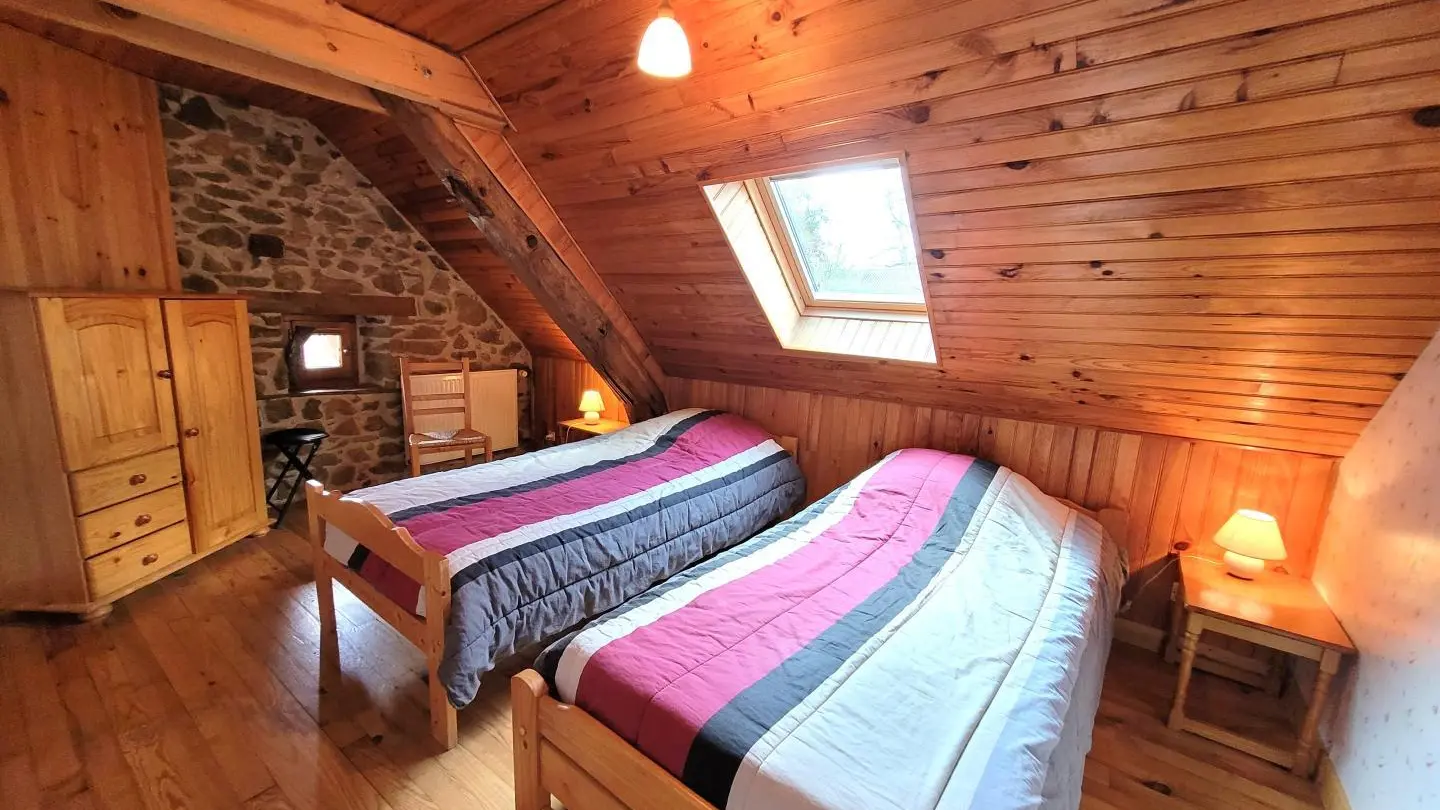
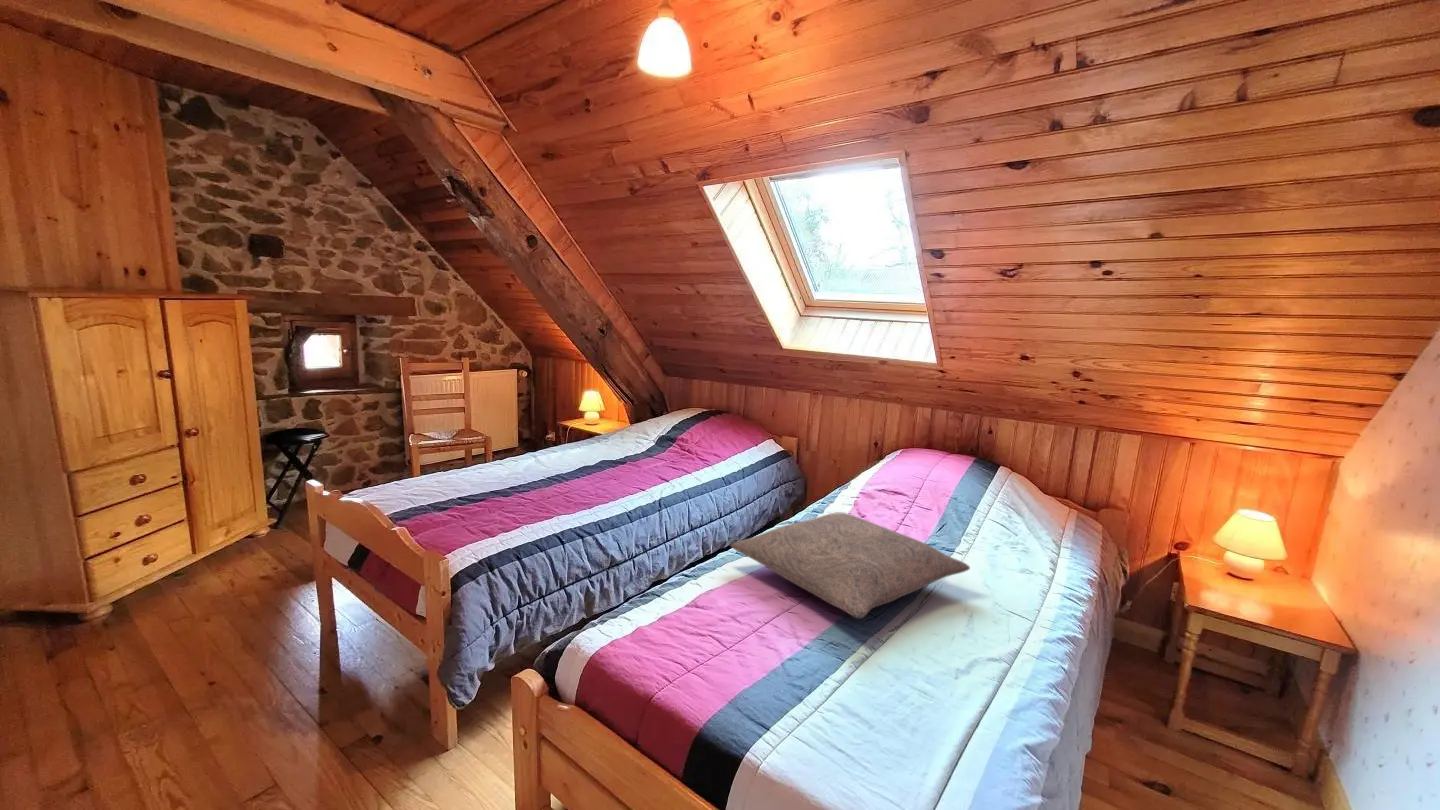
+ pillow (847, 556)
